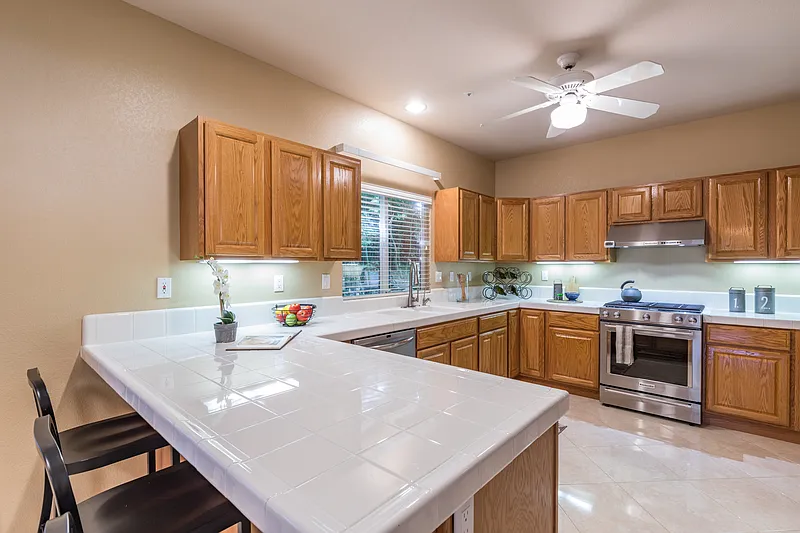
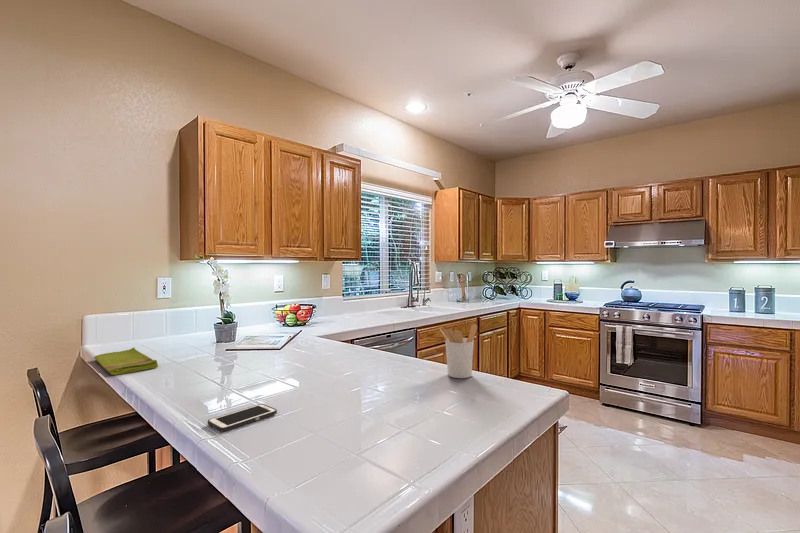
+ utensil holder (457, 350)
+ cell phone (243, 416)
+ dish towel (124, 359)
